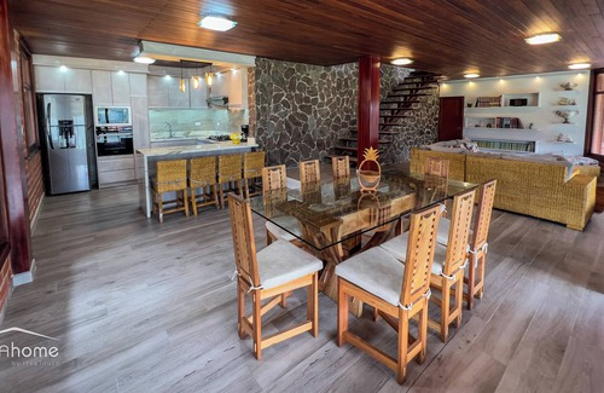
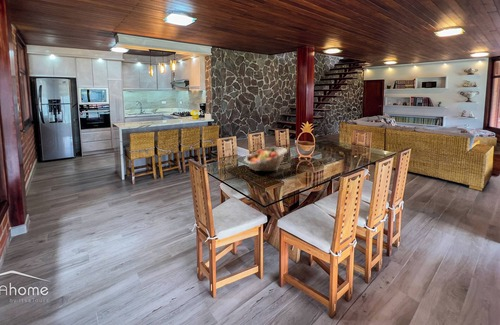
+ fruit basket (265, 158)
